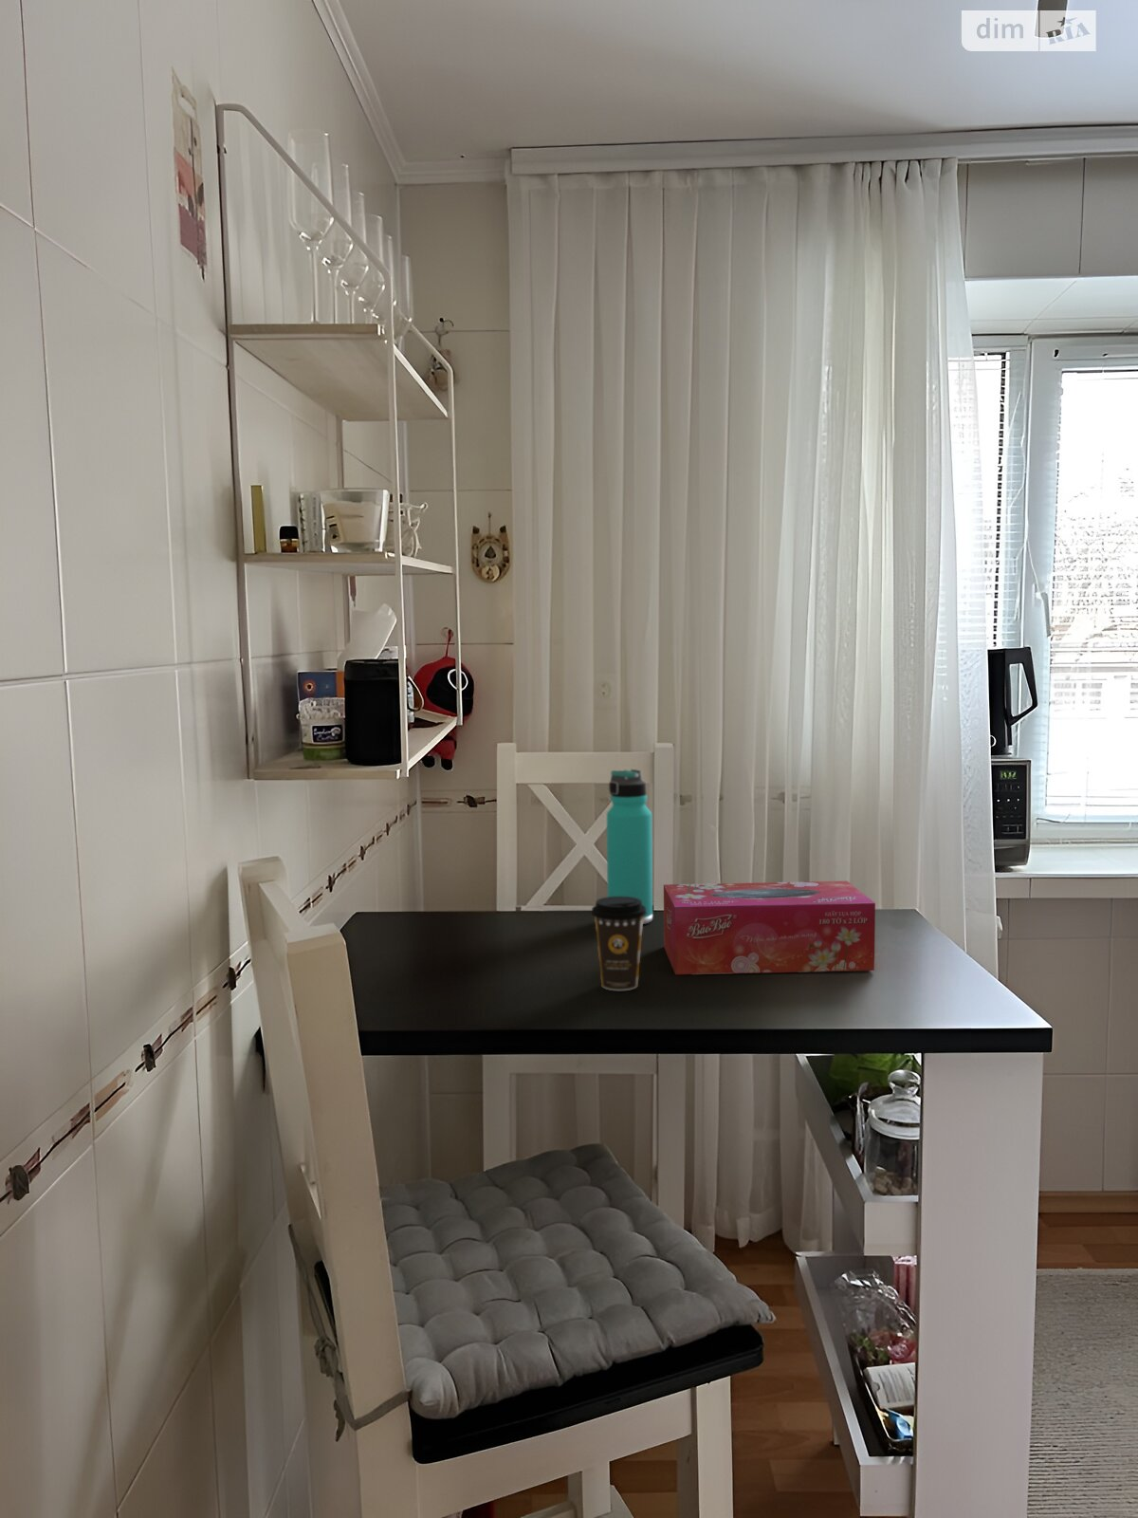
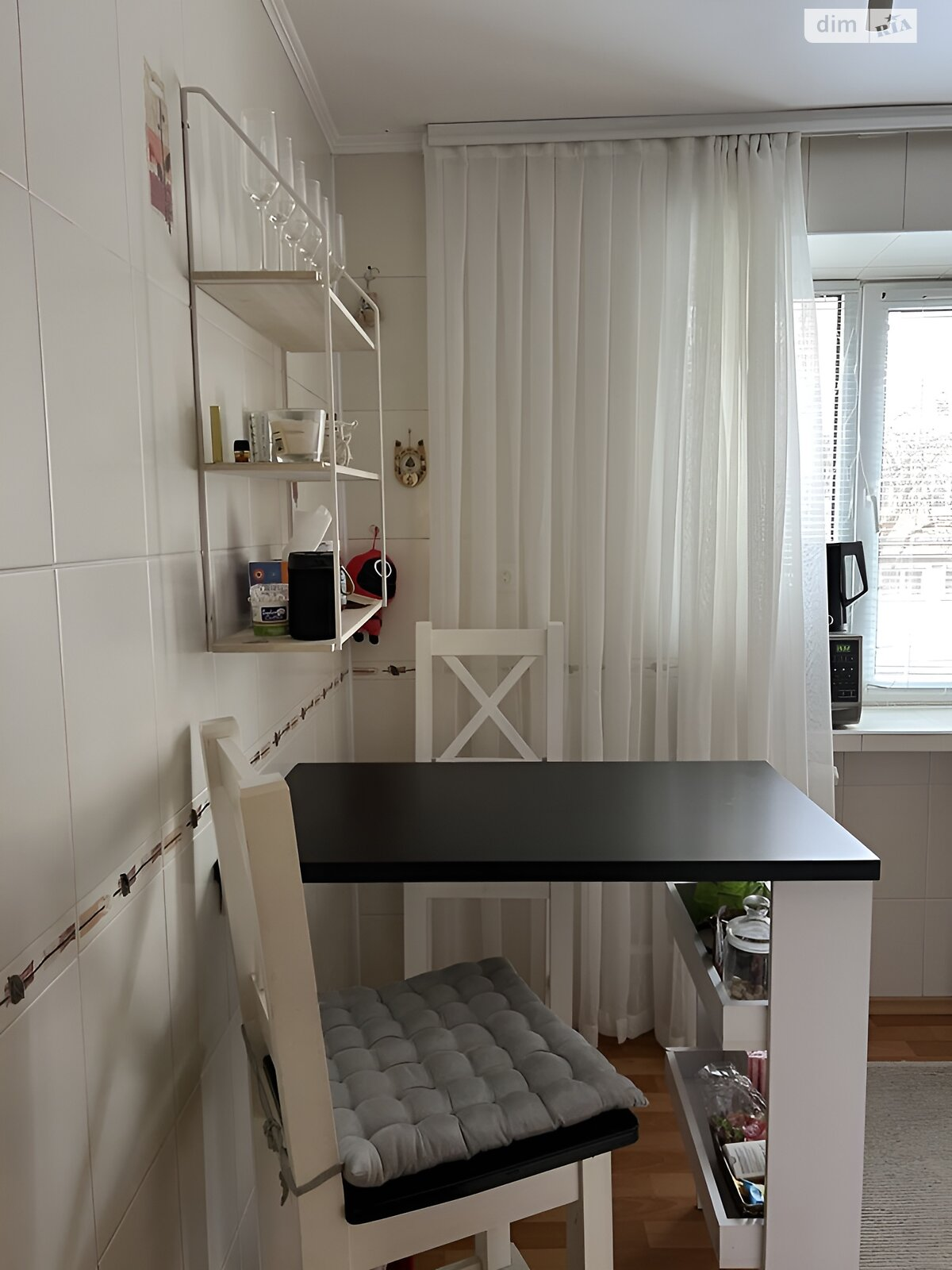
- thermos bottle (629, 845)
- coffee cup (619, 943)
- tissue box (764, 925)
